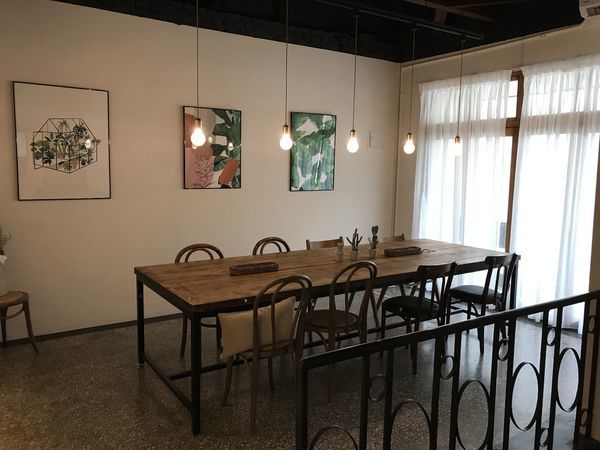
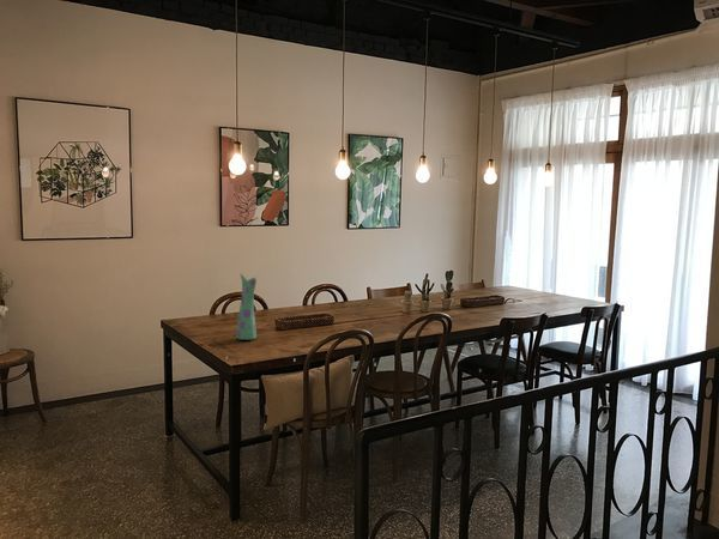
+ vase (246, 307)
